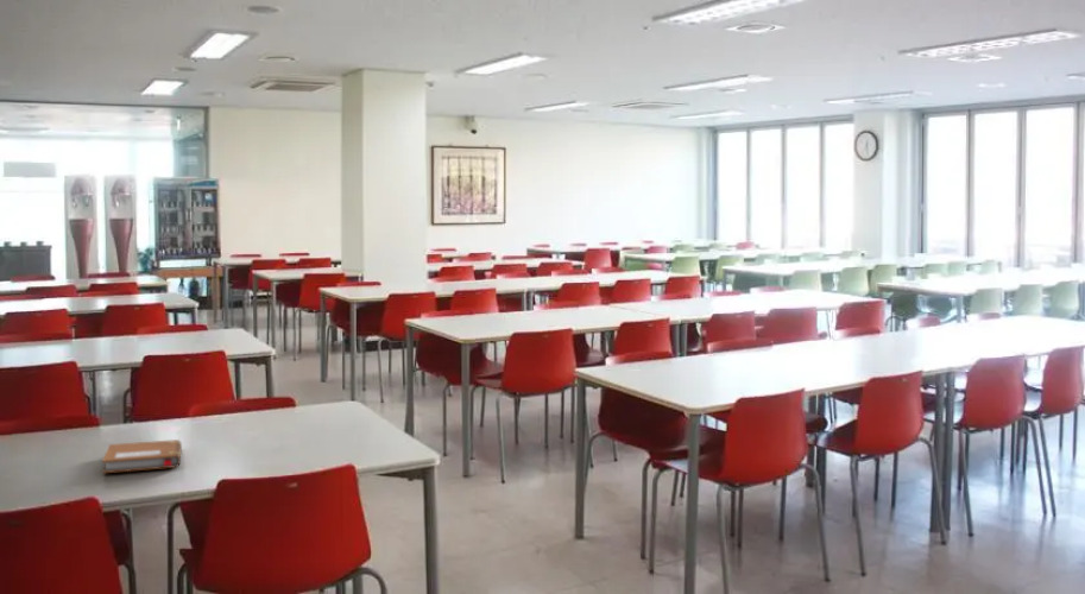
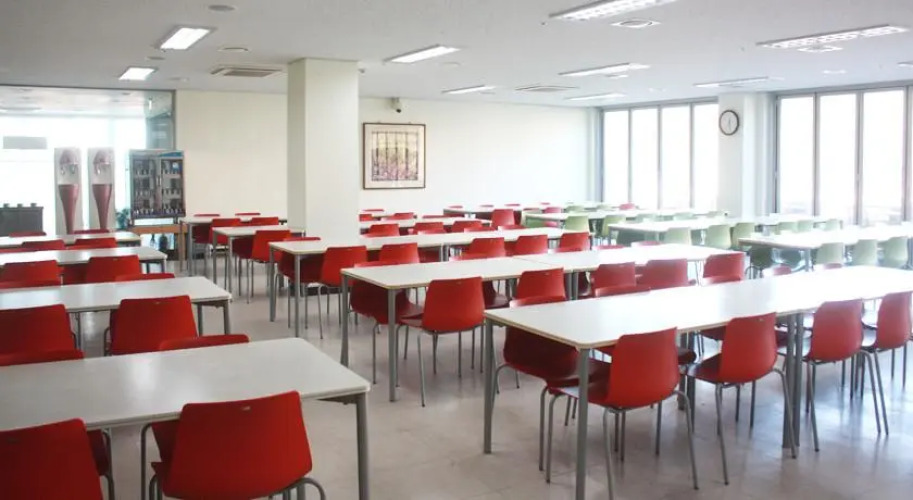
- notebook (144, 455)
